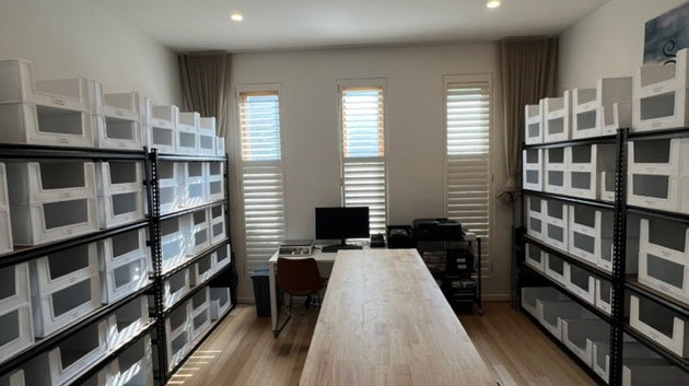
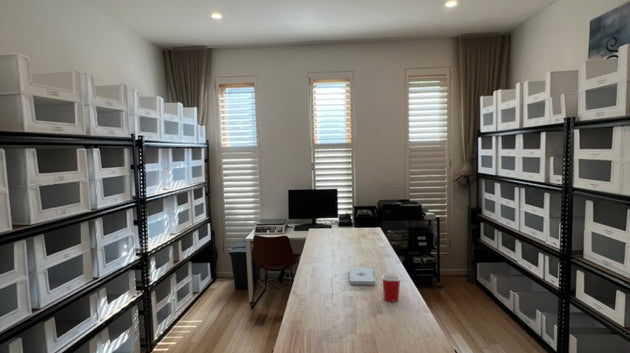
+ mug (390, 286)
+ notepad (361, 275)
